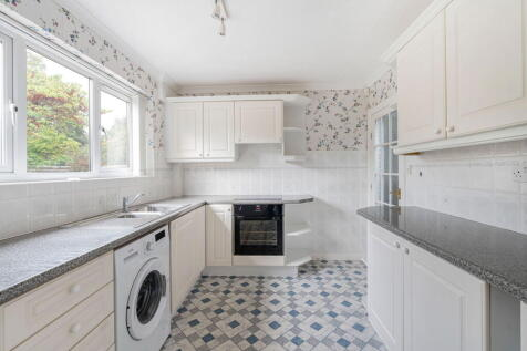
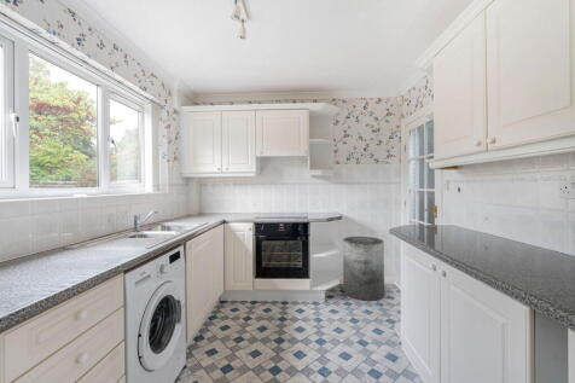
+ trash can (362, 266)
